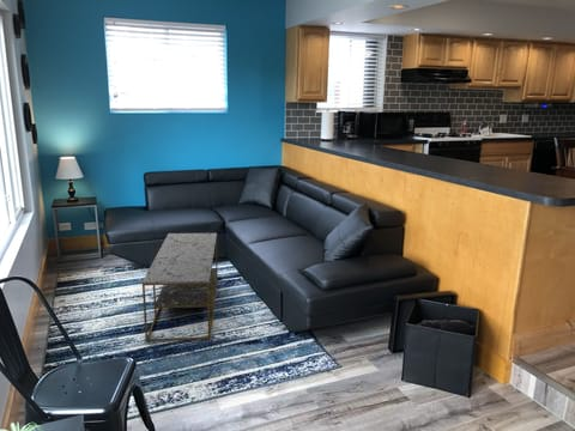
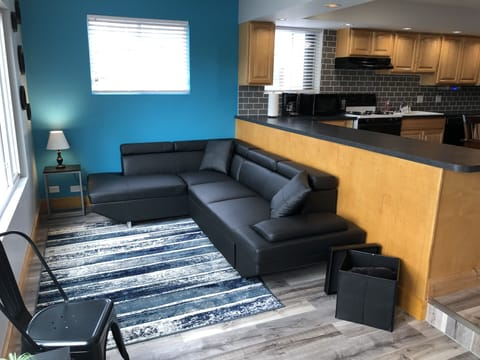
- coffee table (186, 279)
